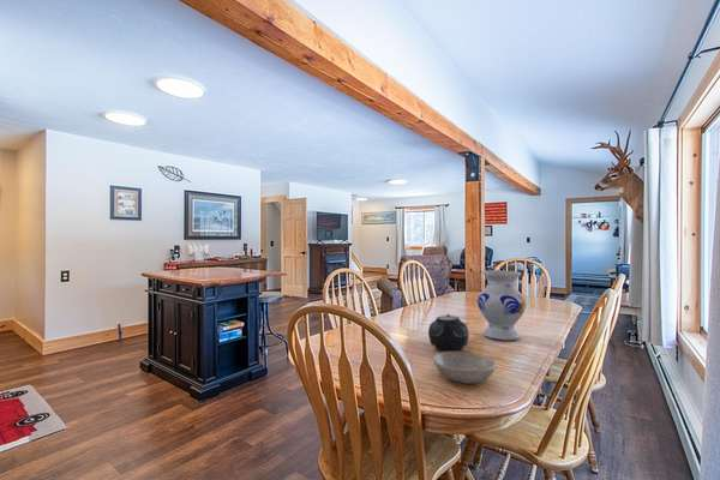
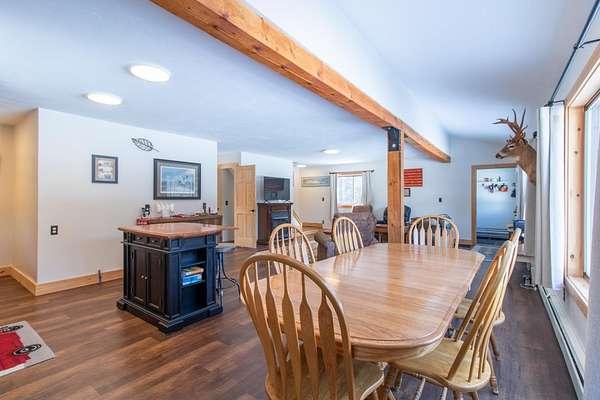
- bowl (463, 368)
- teapot (448, 334)
- vase (500, 304)
